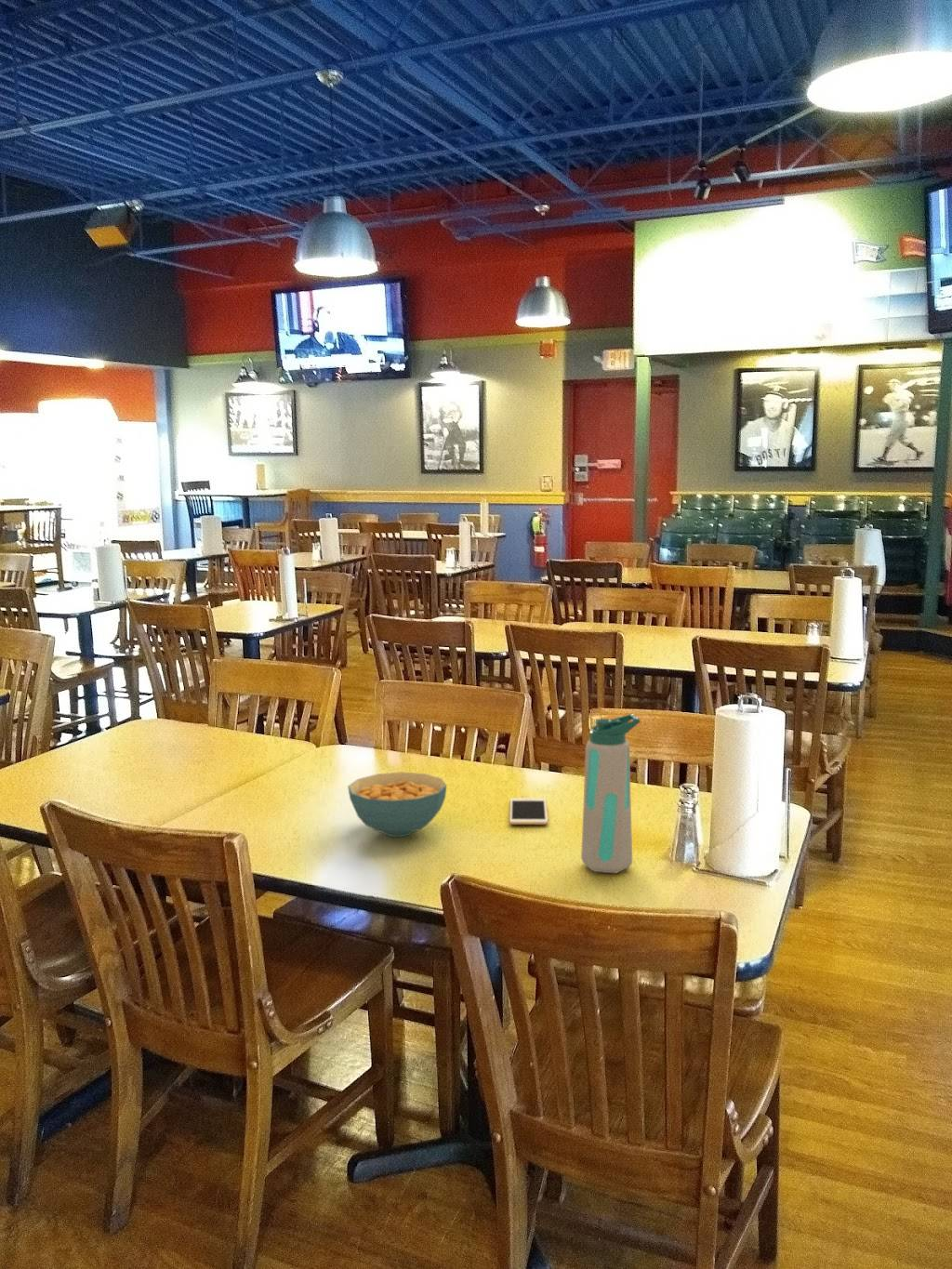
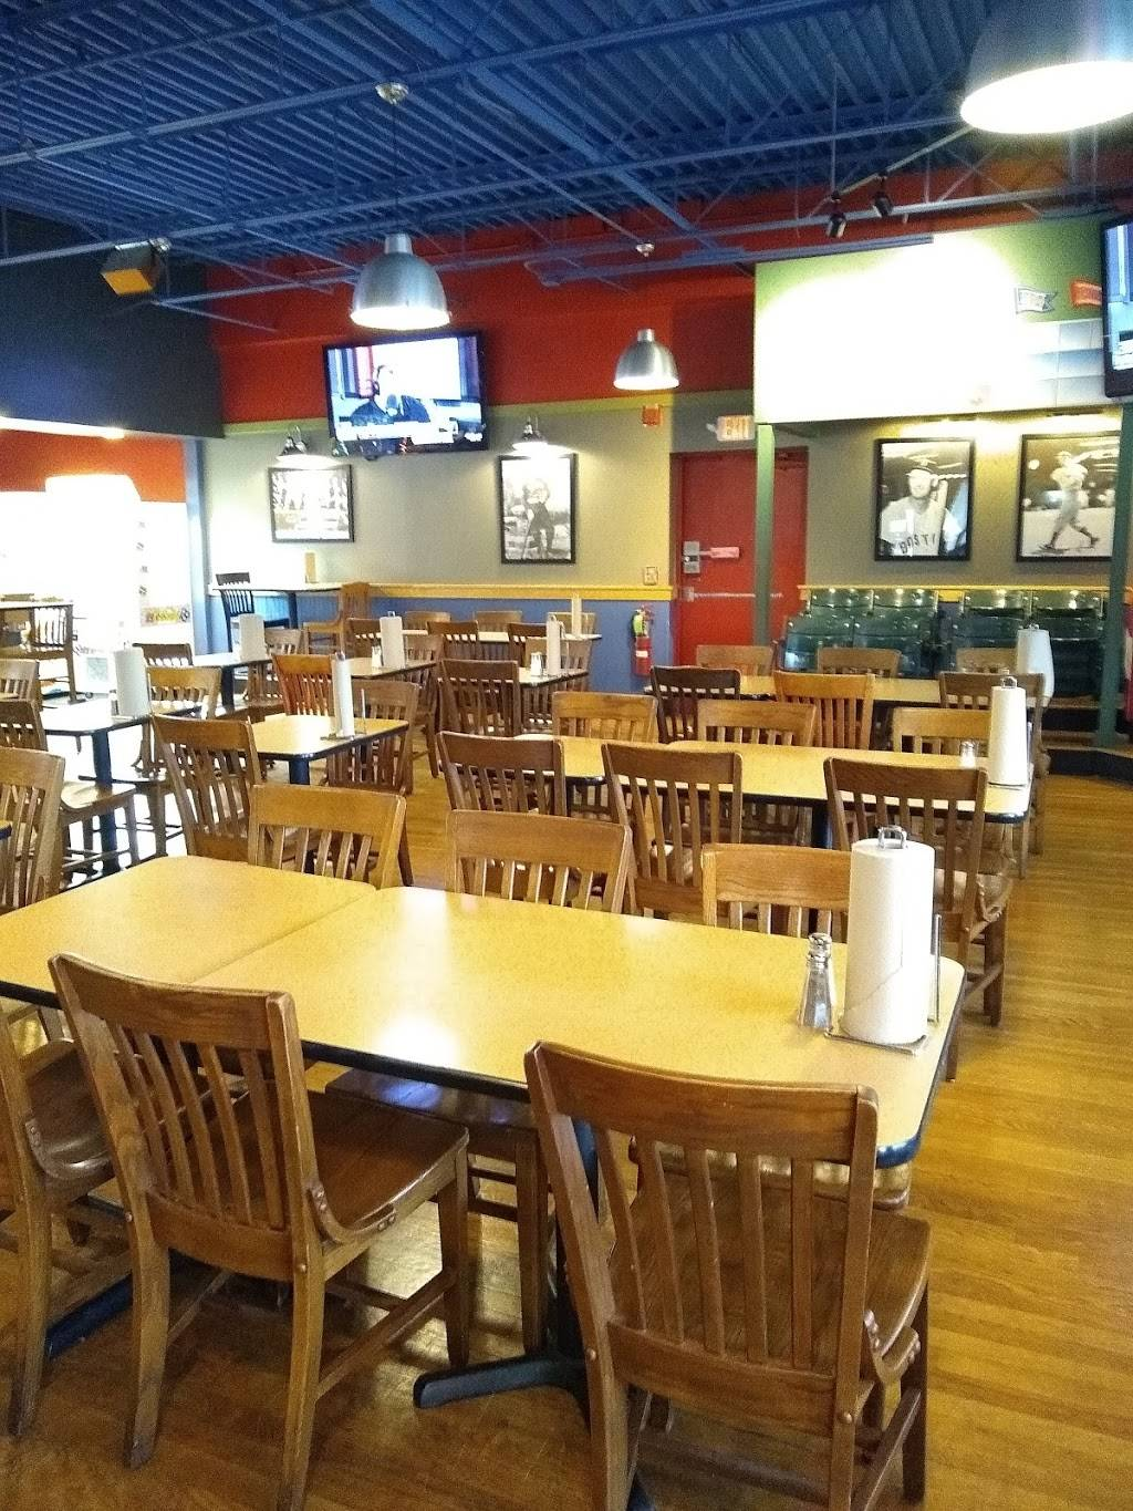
- water bottle (611, 792)
- cell phone (528, 811)
- cereal bowl (397, 809)
